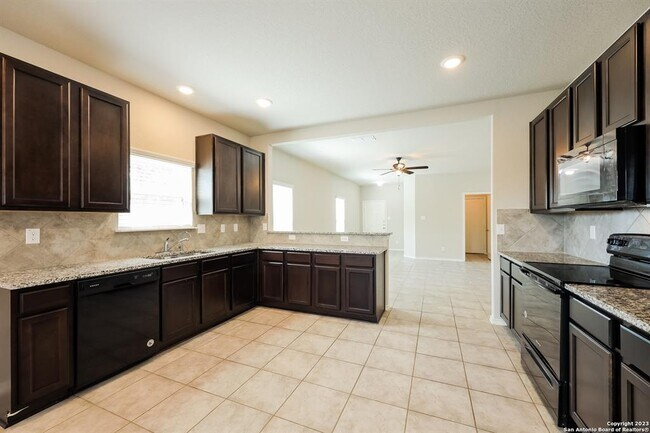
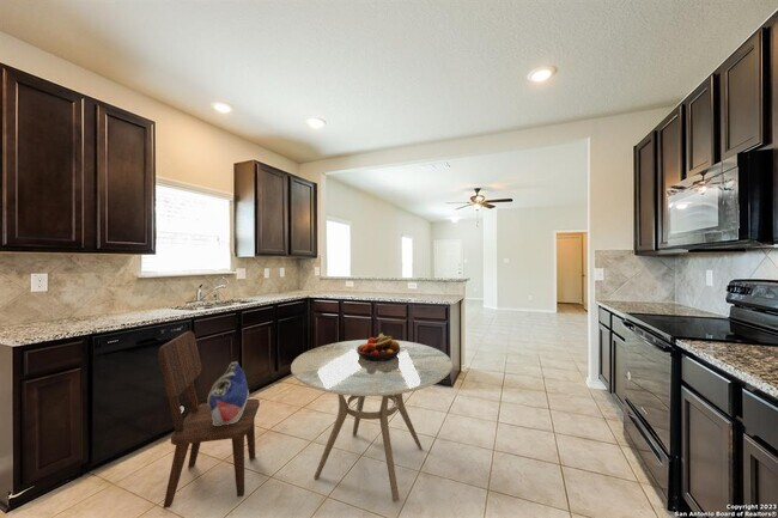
+ fruit bowl (378, 345)
+ tote bag (226, 392)
+ dining table (372, 412)
+ dining chair (211, 410)
